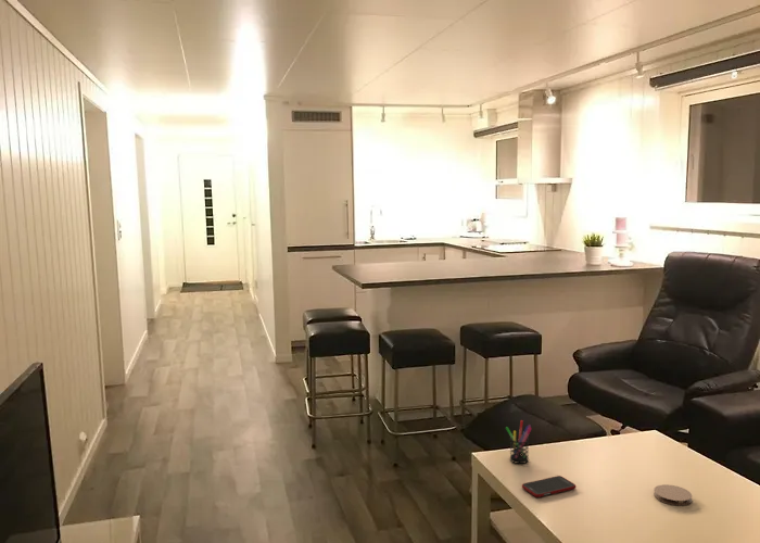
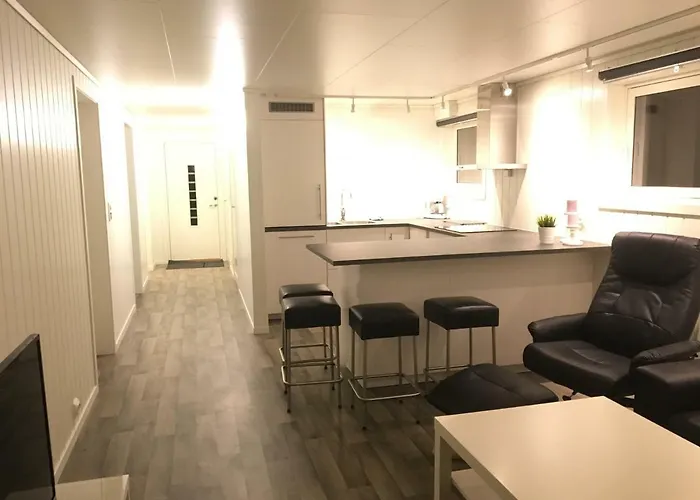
- pen holder (517, 440)
- cell phone (548, 485)
- coaster (672, 494)
